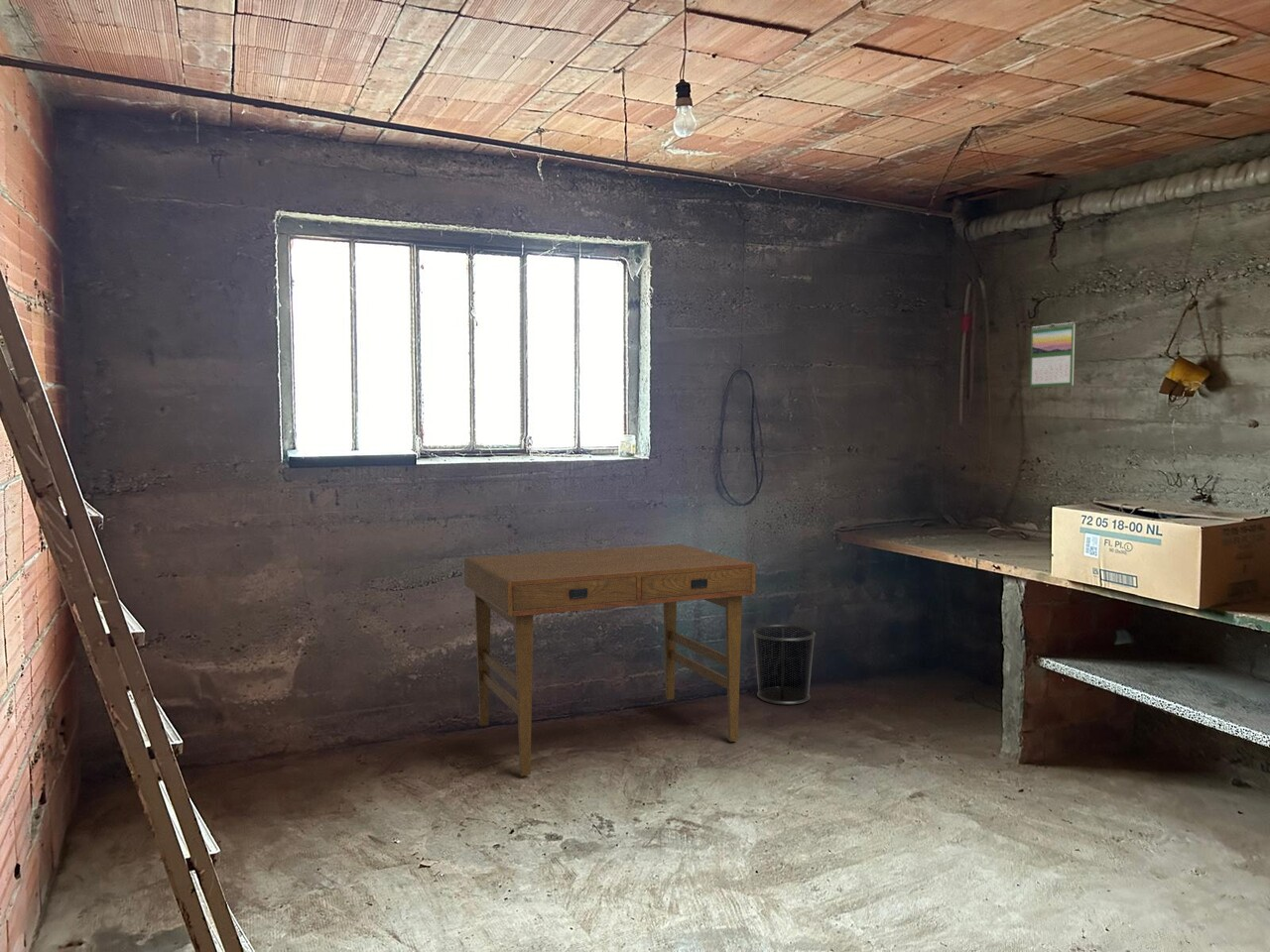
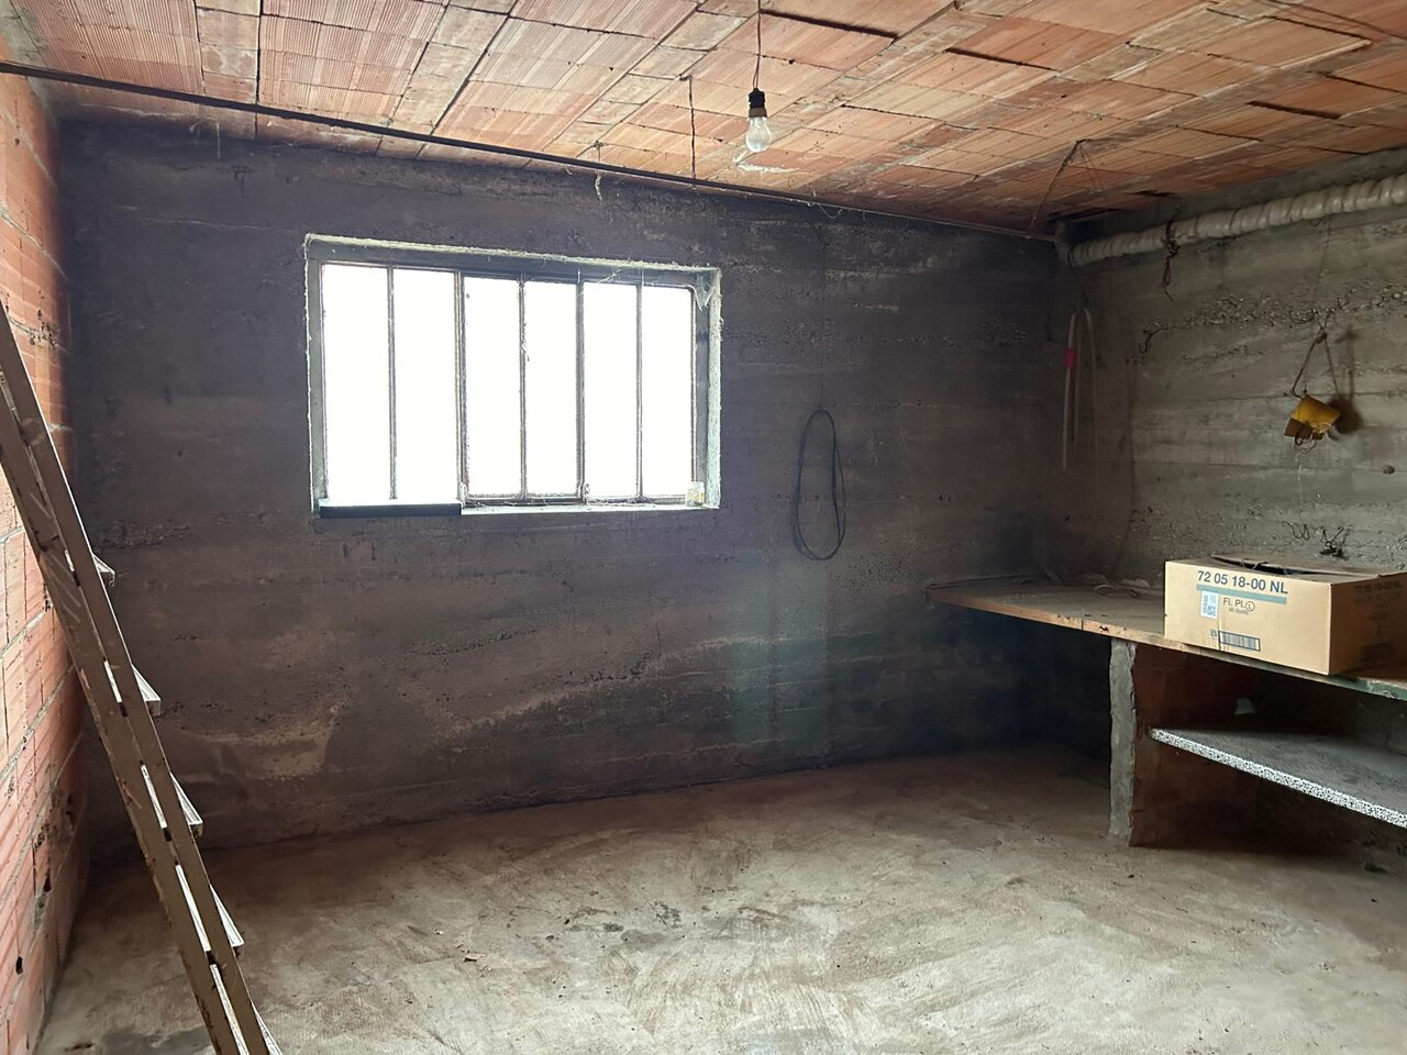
- desk (601, 608)
- waste bin (783, 663)
- calendar (1052, 354)
